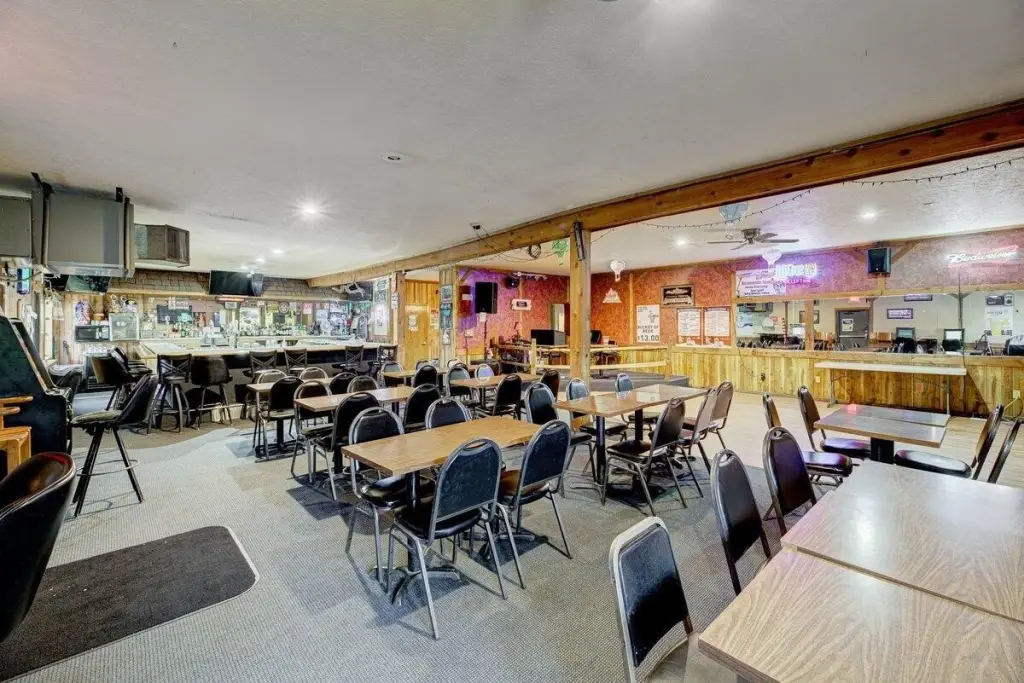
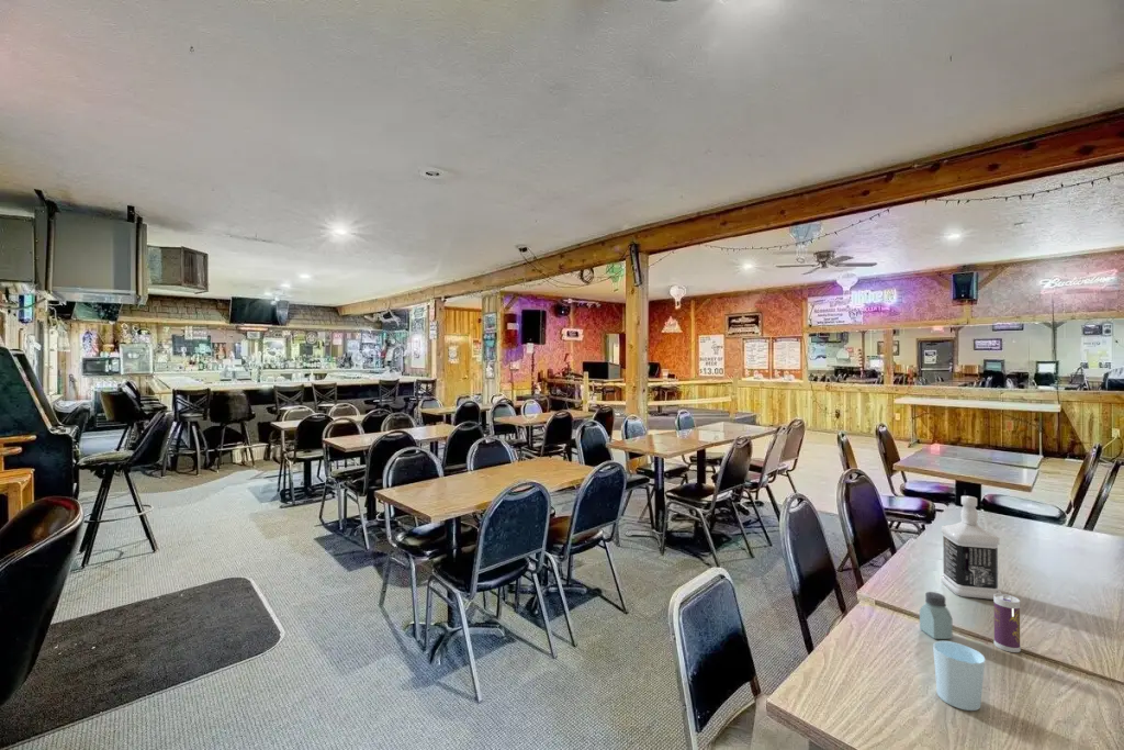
+ saltshaker (935, 614)
+ beverage can (1007, 622)
+ cup (958, 674)
+ bottle (969, 544)
